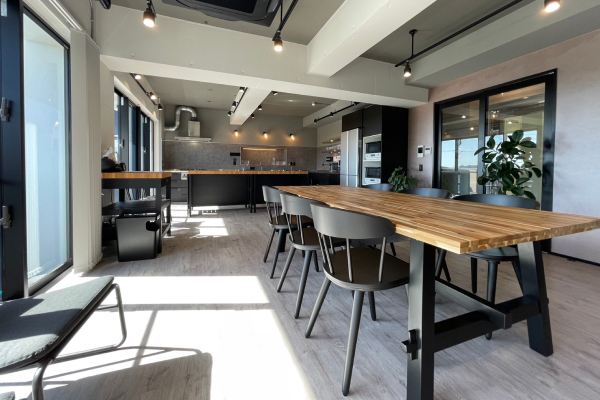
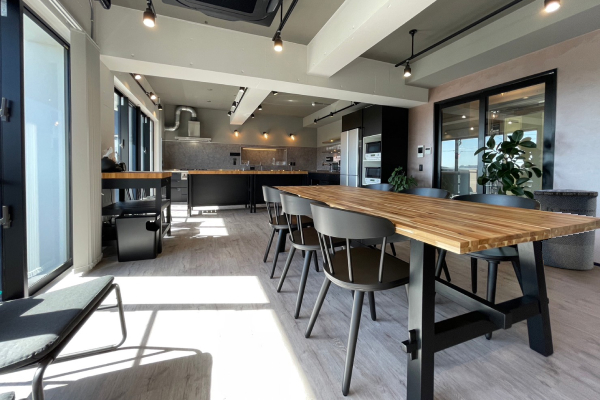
+ trash can (562, 236)
